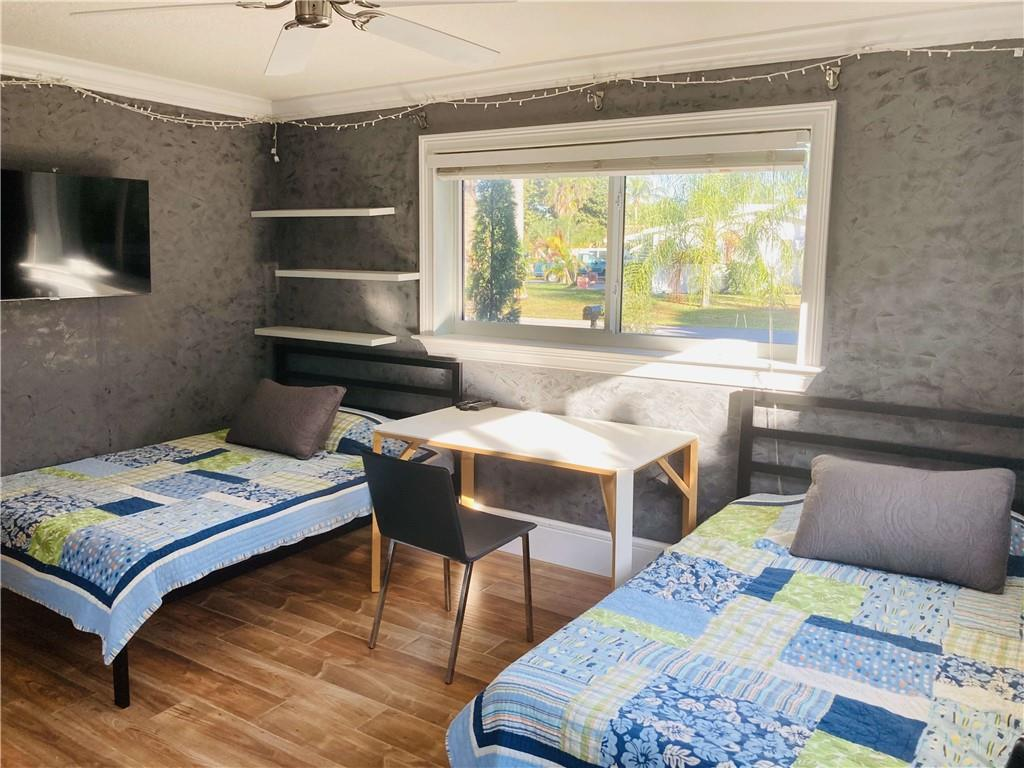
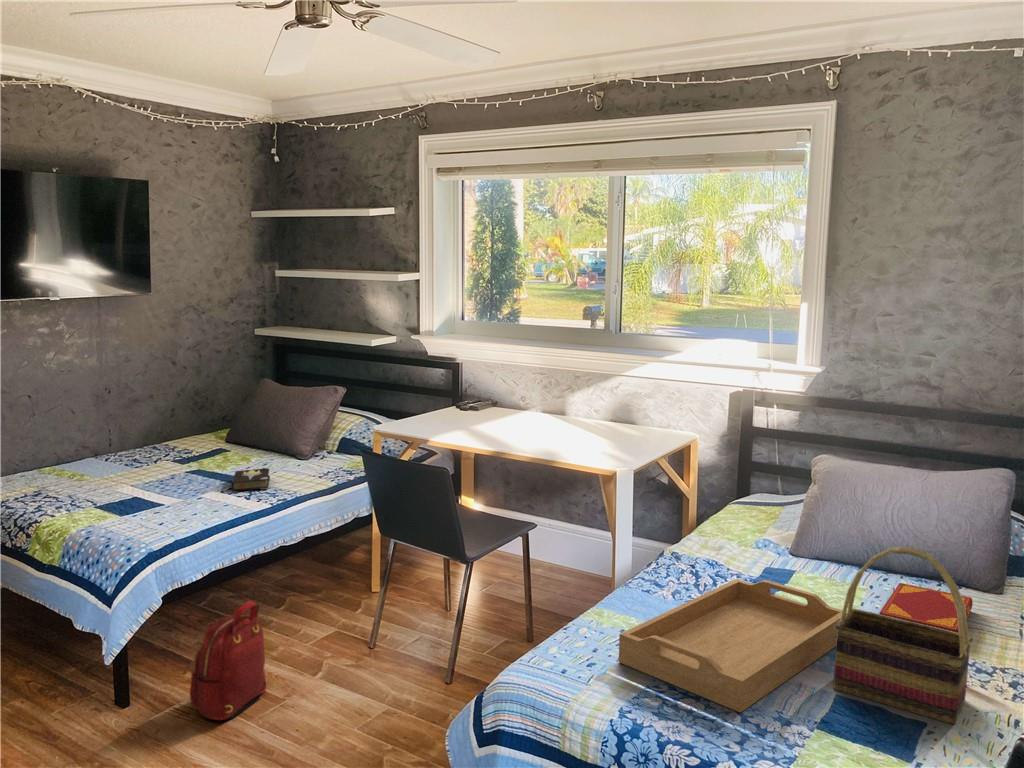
+ hardback book (926, 611)
+ woven basket (904, 622)
+ backpack (232, 650)
+ serving tray (738, 632)
+ hardback book (251, 478)
